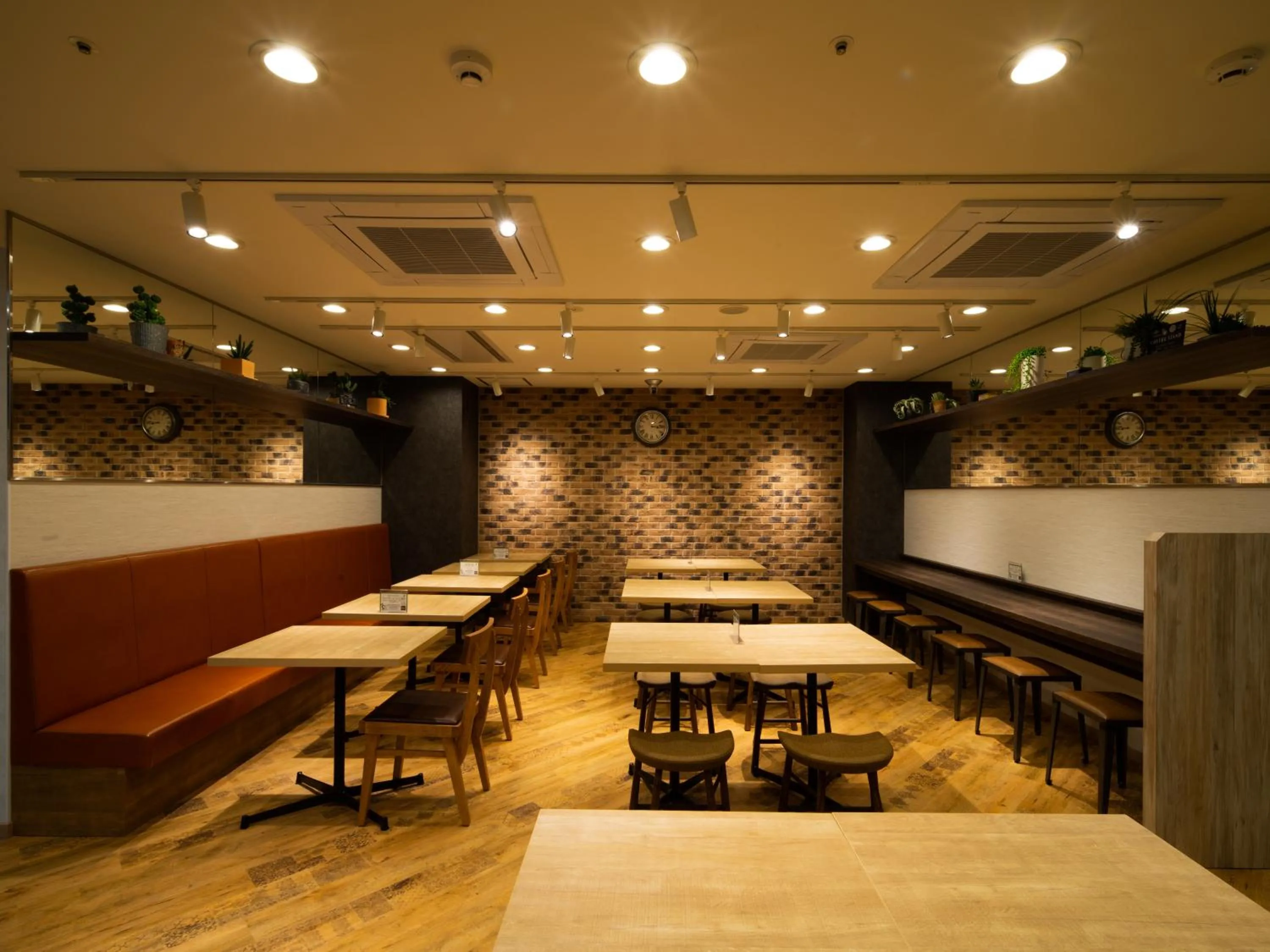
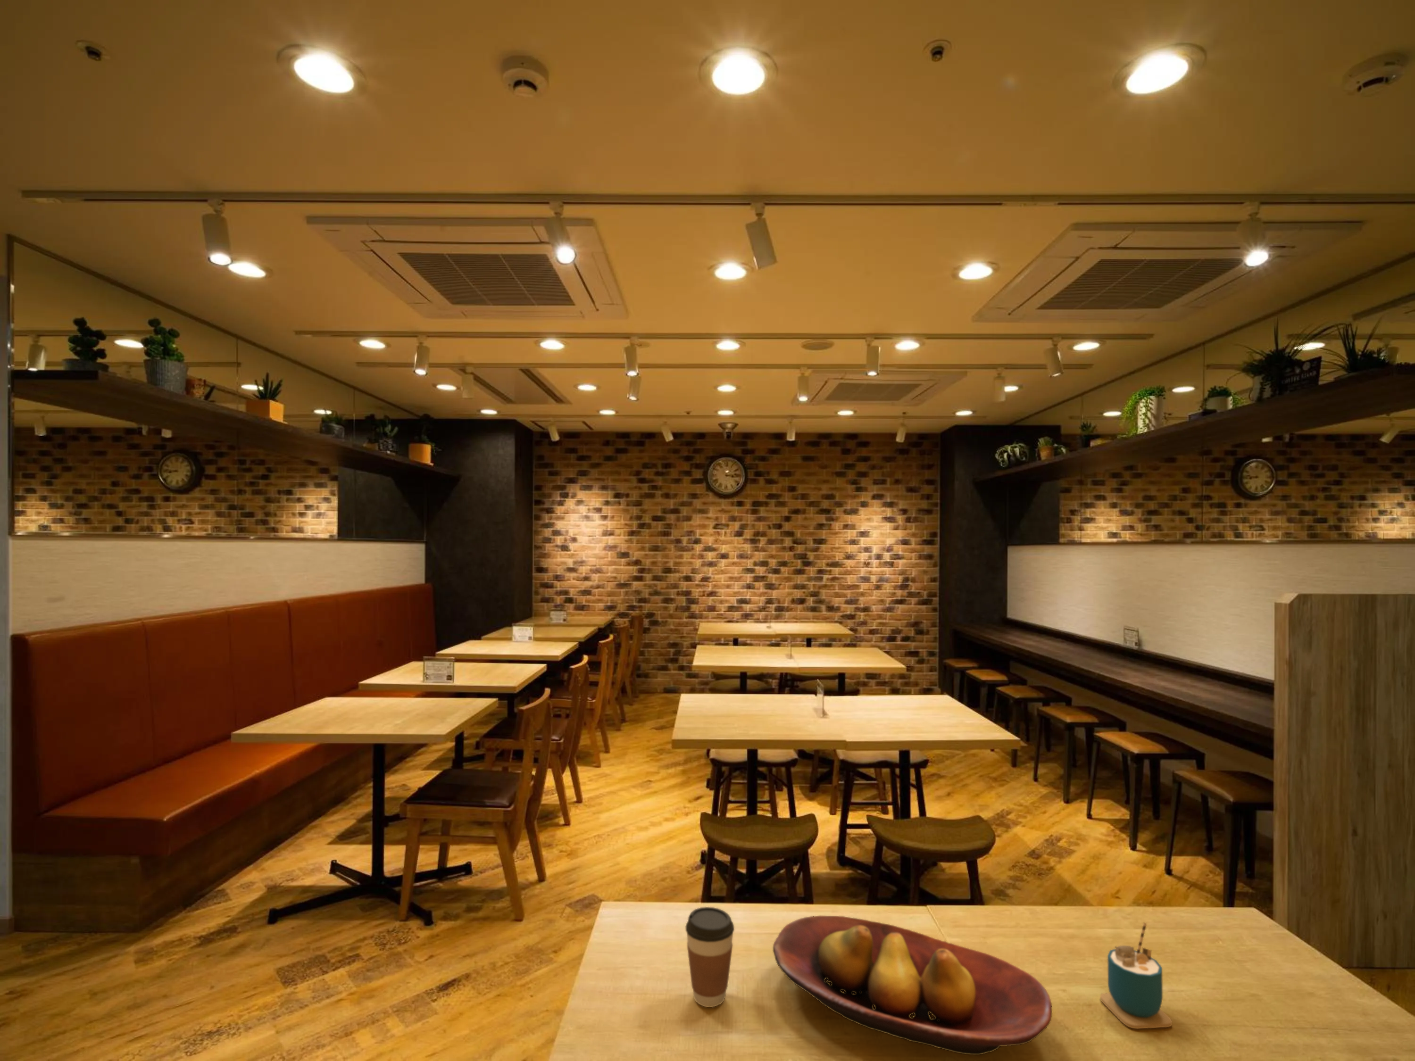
+ fruit bowl (904, 973)
+ coffee cup (710, 956)
+ cup (1134, 968)
